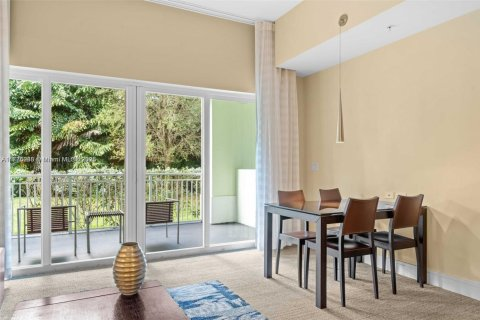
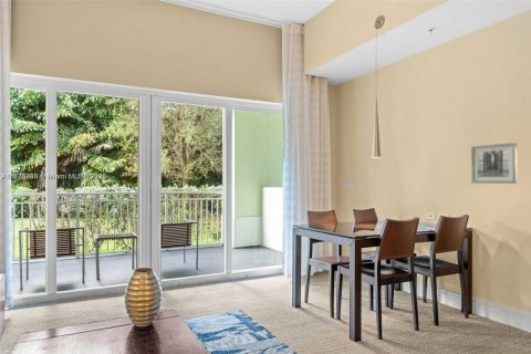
+ wall art (492, 164)
